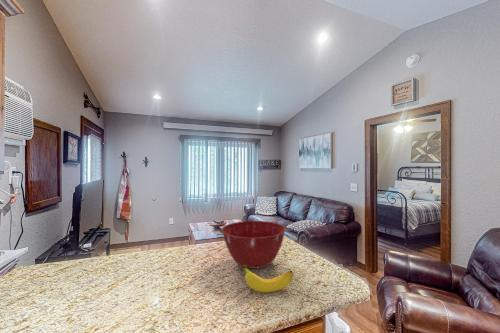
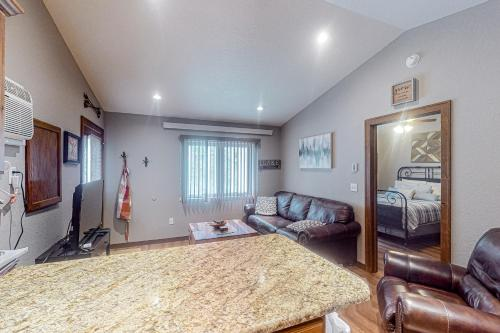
- banana (266, 279)
- mixing bowl (253, 244)
